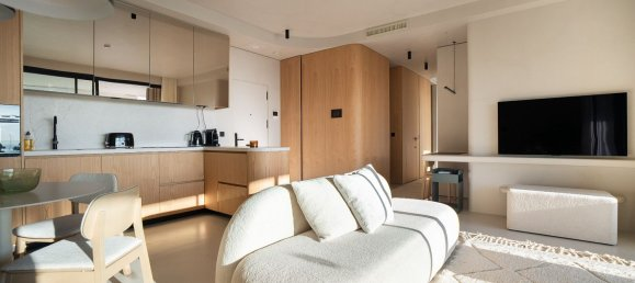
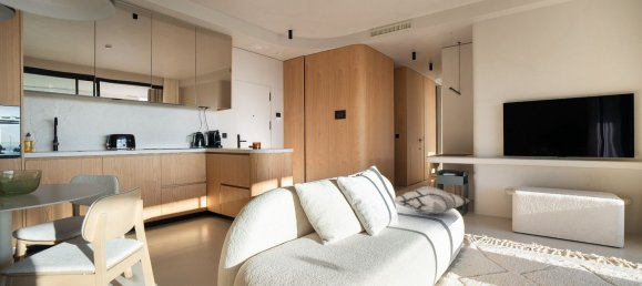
+ decorative pillow (430, 200)
